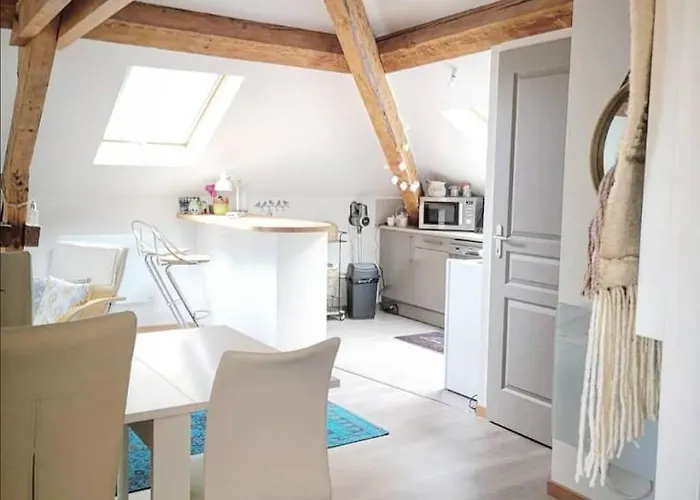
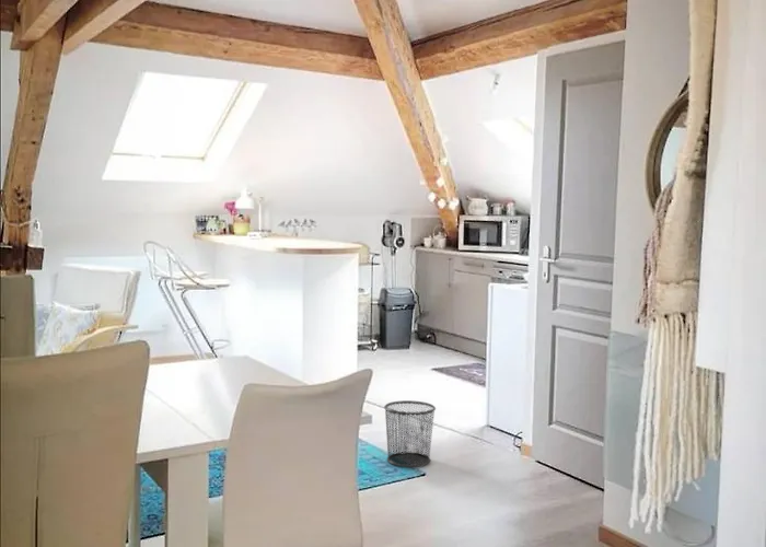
+ waste bin (408, 433)
